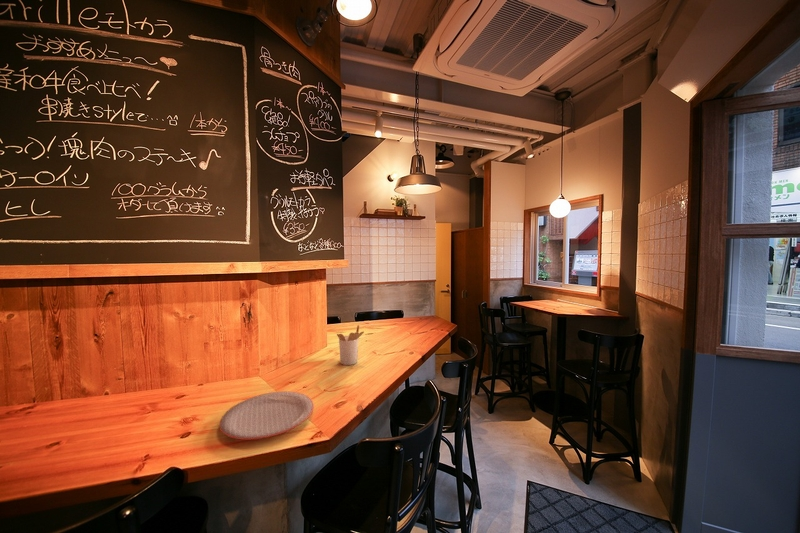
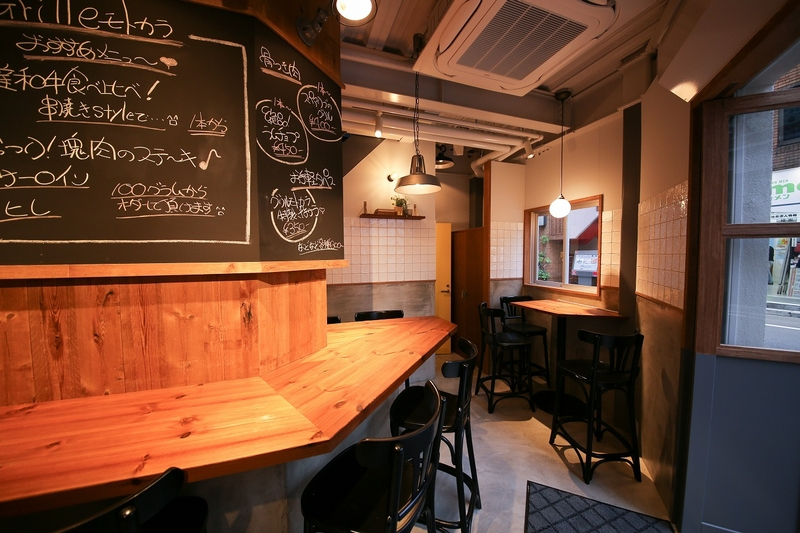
- utensil holder (351, 345)
- plate (269, 414)
